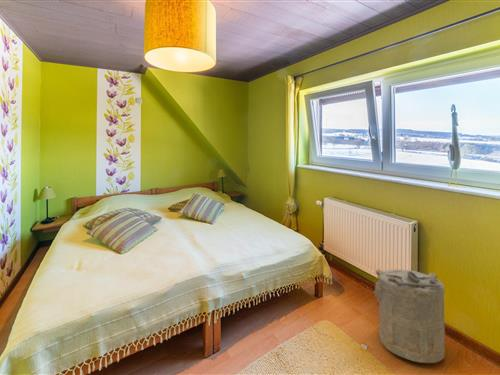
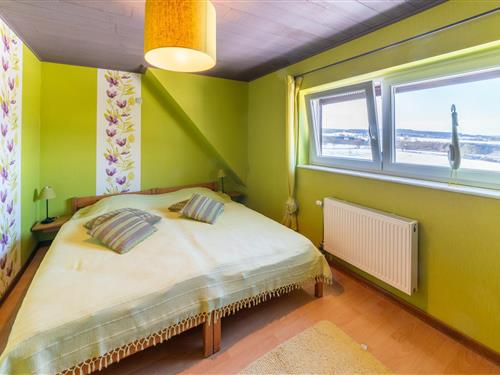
- laundry hamper (406, 307)
